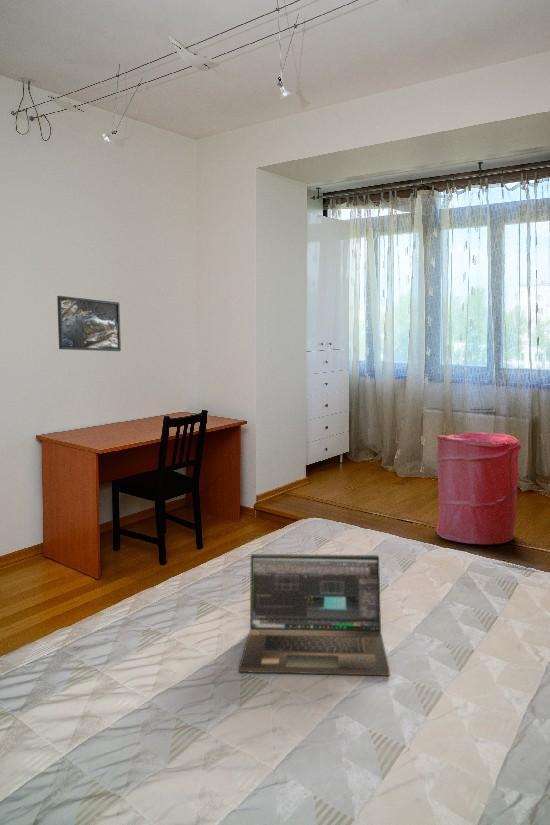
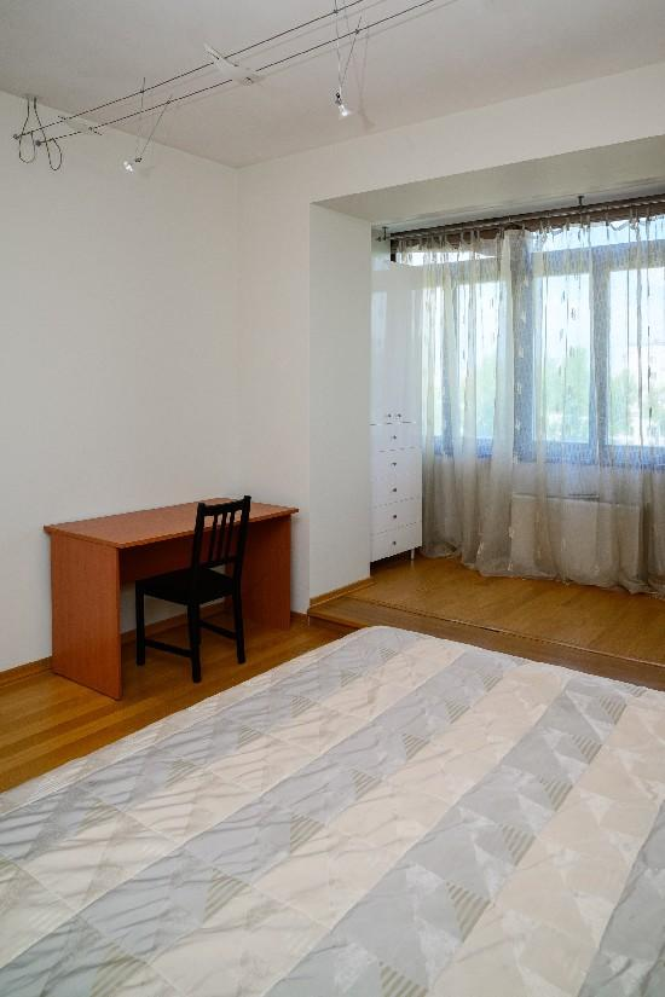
- laundry hamper (477, 484)
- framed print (90, 324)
- laptop (314, 609)
